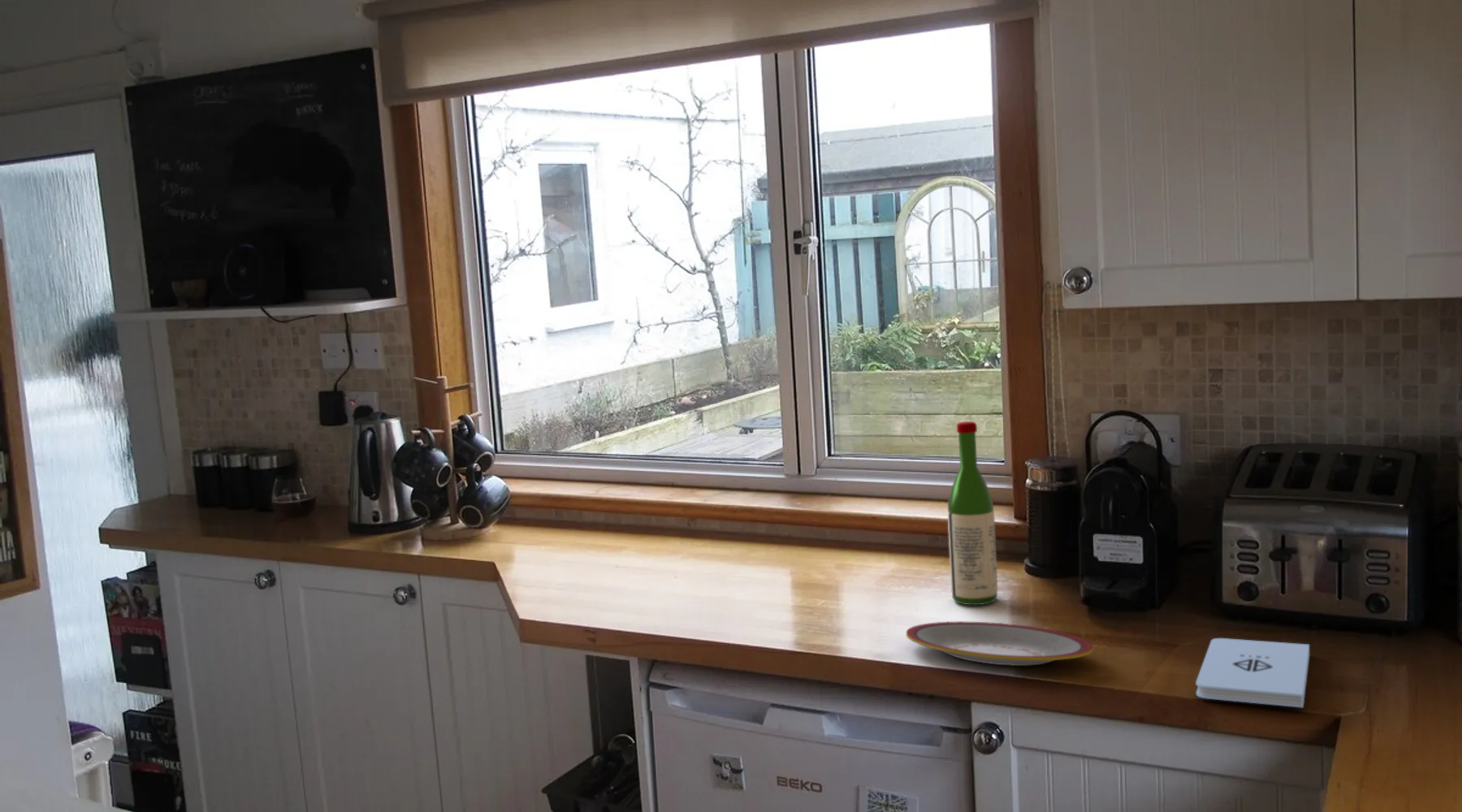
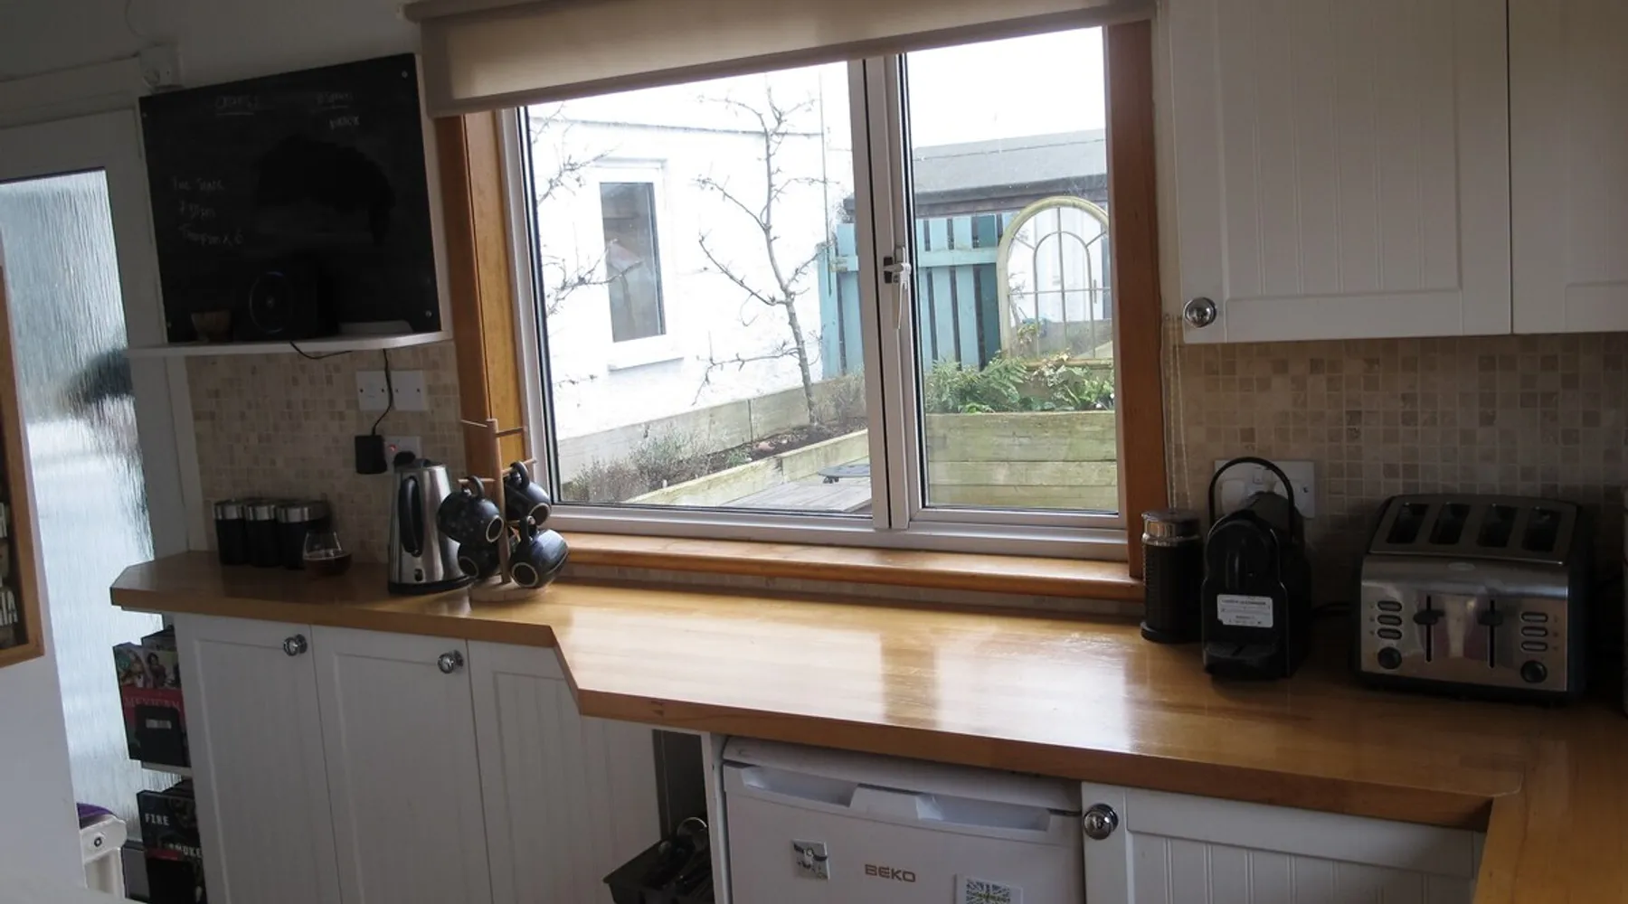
- plate (996, 646)
- wine bottle (971, 512)
- notepad (1254, 670)
